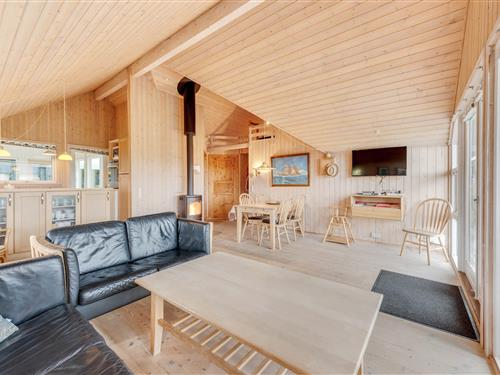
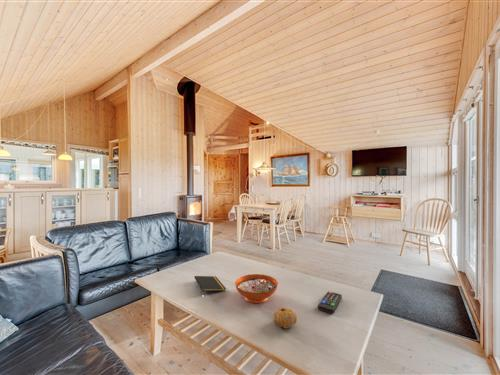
+ remote control (330, 301)
+ fruit (285, 316)
+ notepad (209, 283)
+ decorative bowl (256, 289)
